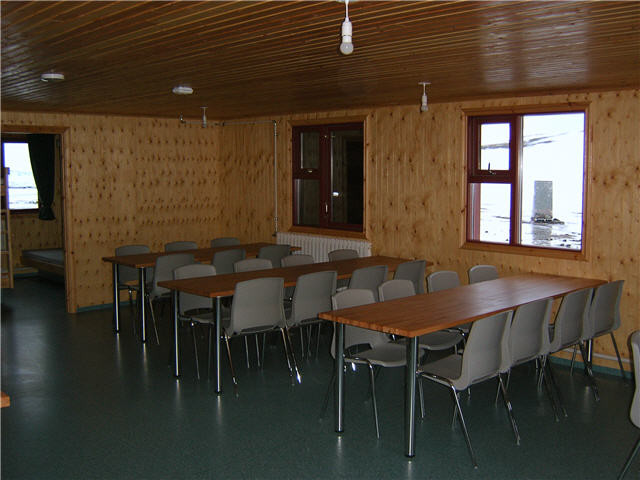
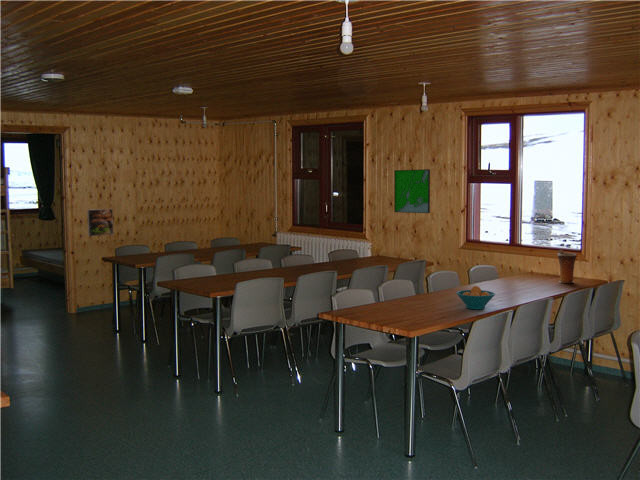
+ vase (566, 265)
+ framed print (100, 222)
+ fruit bowl (475, 297)
+ map (411, 191)
